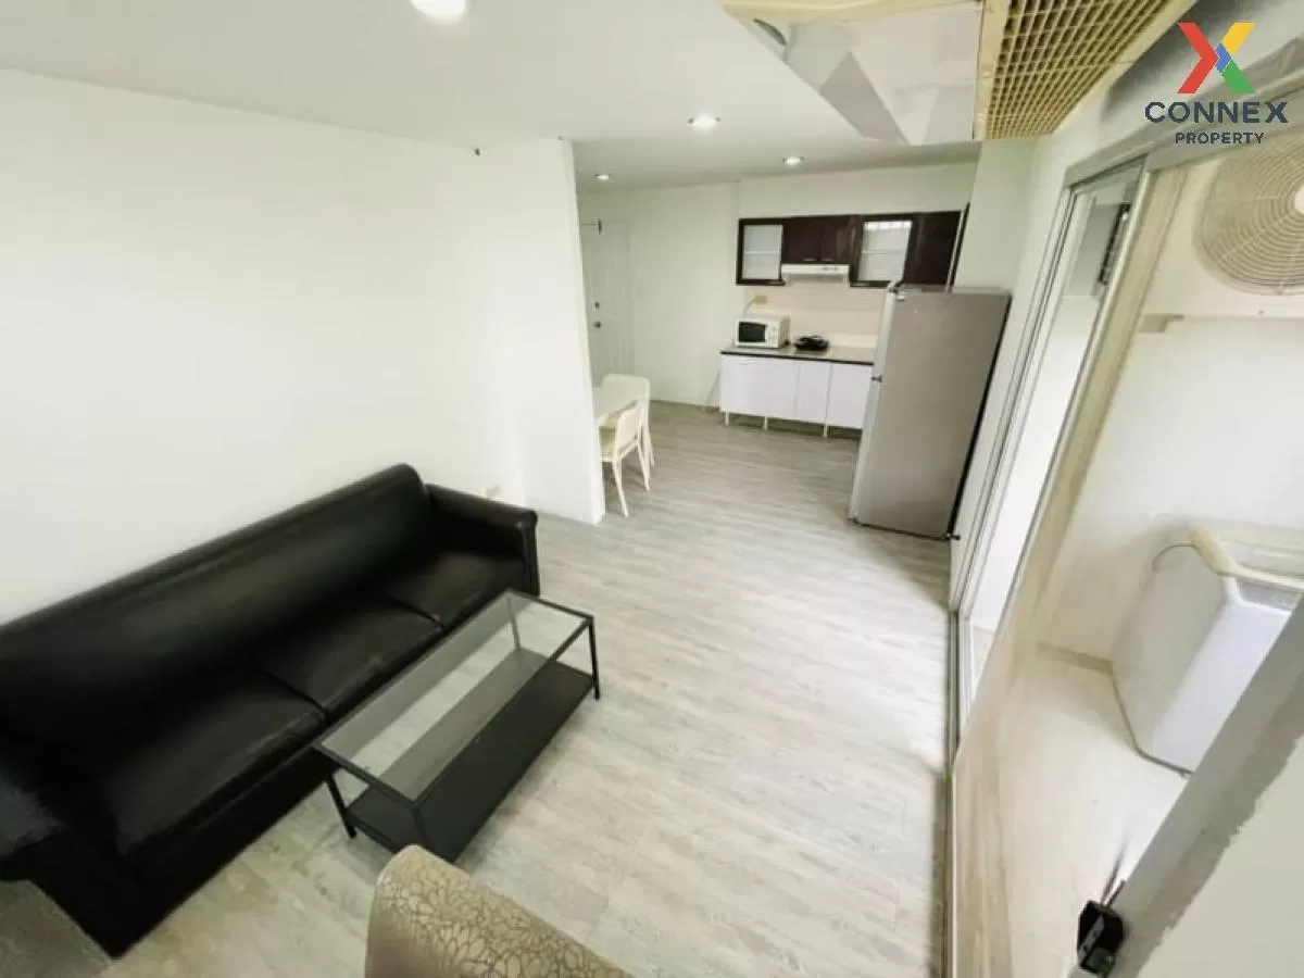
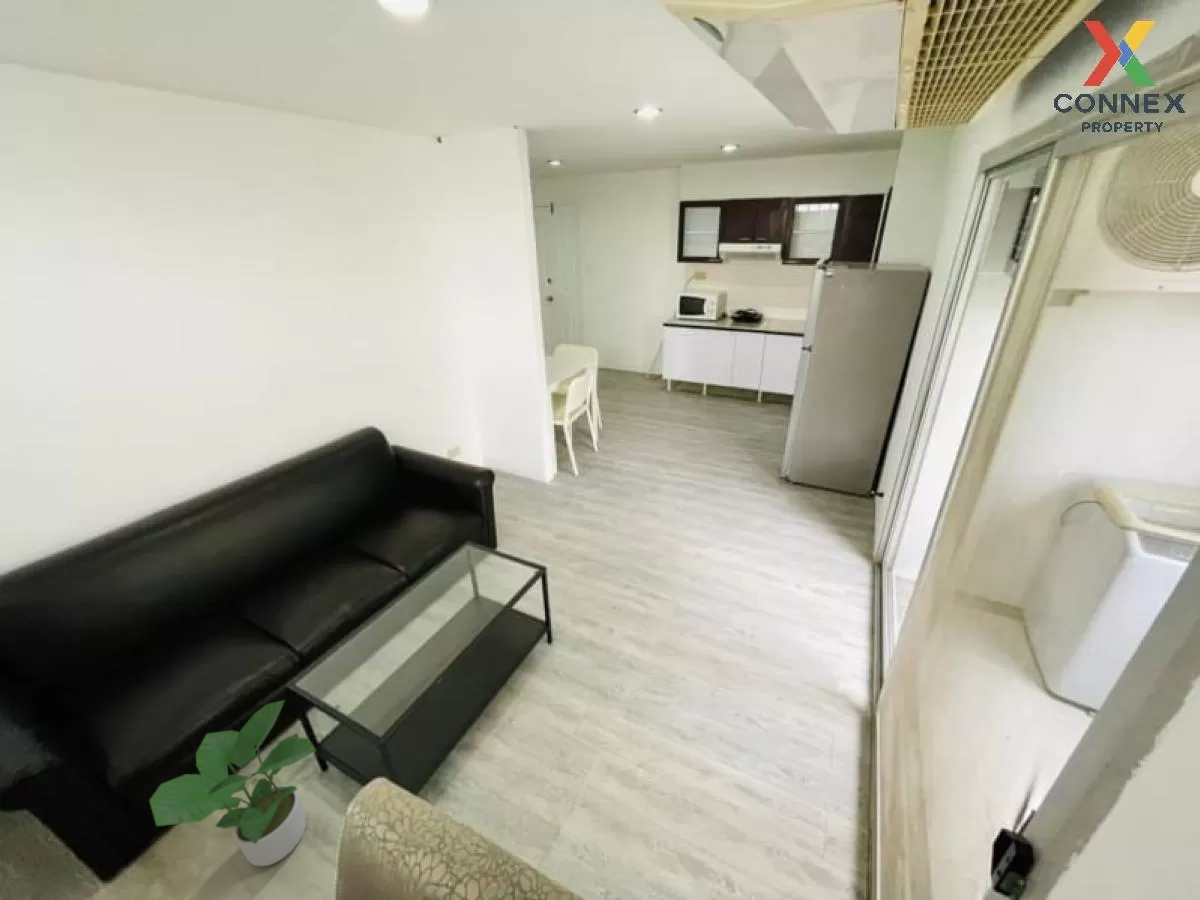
+ potted plant (244, 791)
